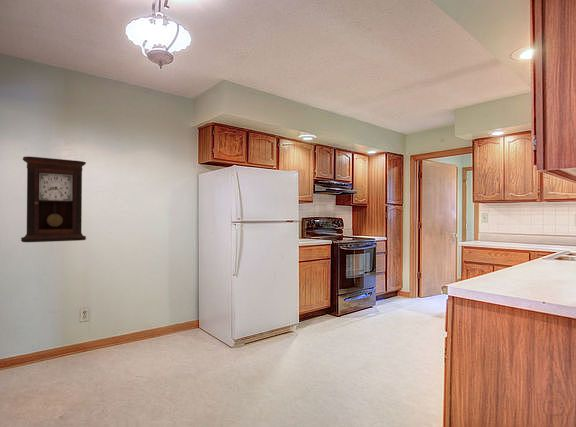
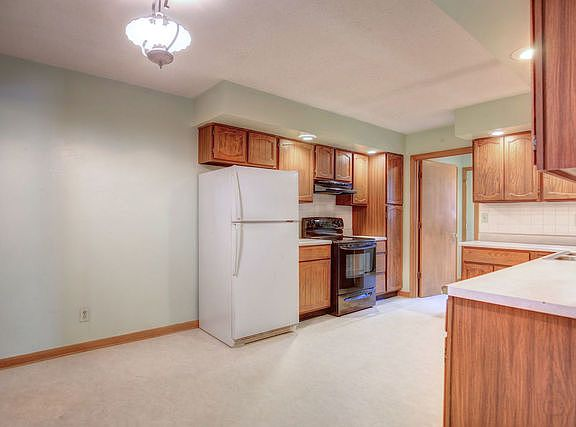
- pendulum clock (55, 200)
